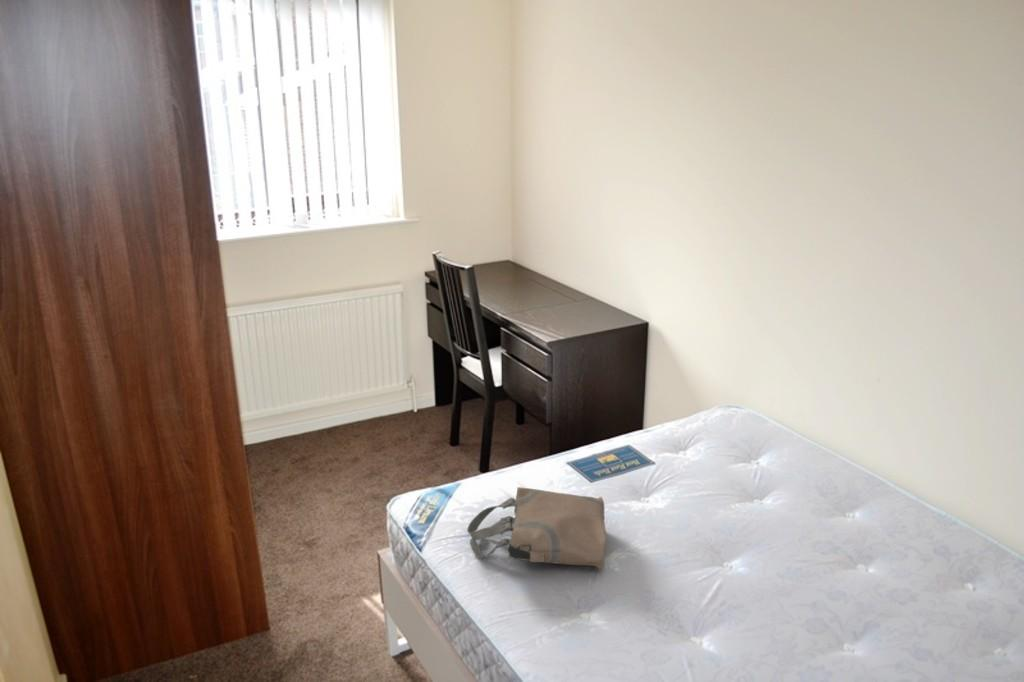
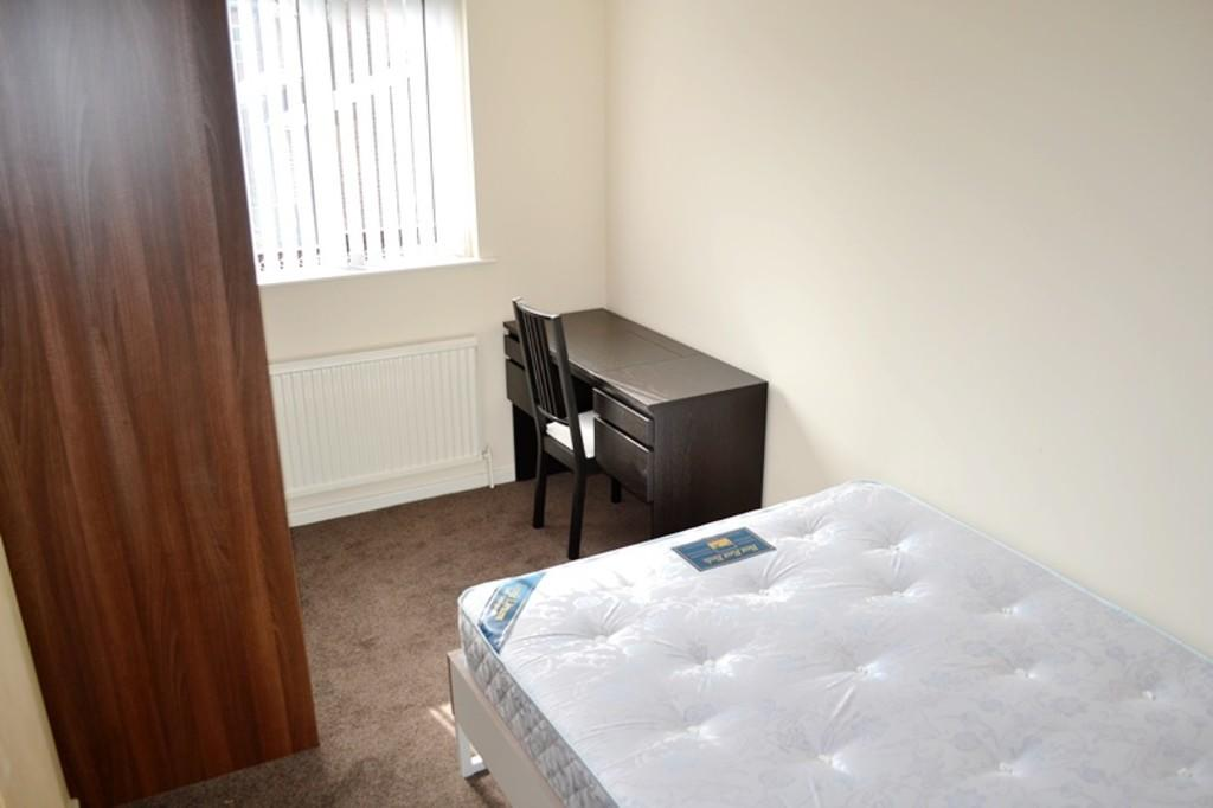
- tote bag (535, 529)
